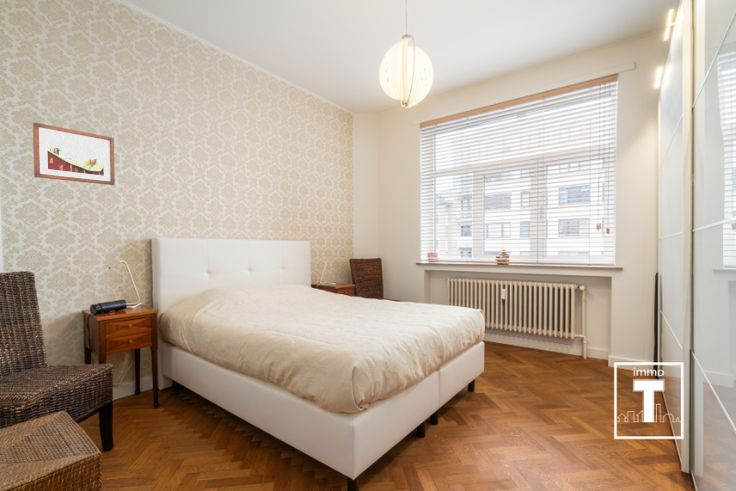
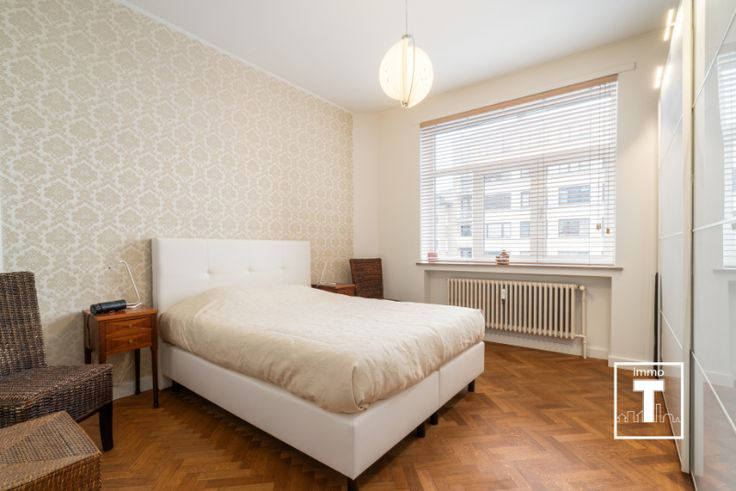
- wall art (76, 156)
